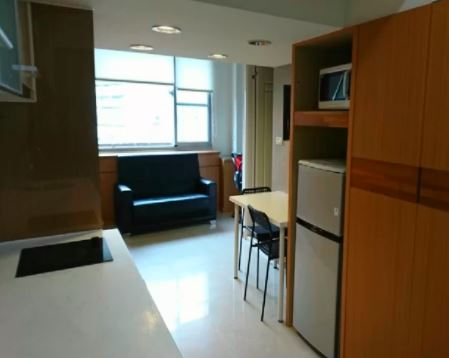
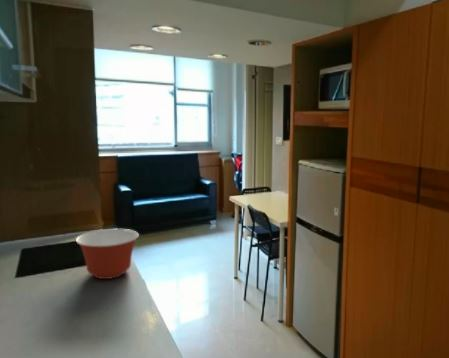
+ mixing bowl (108, 254)
